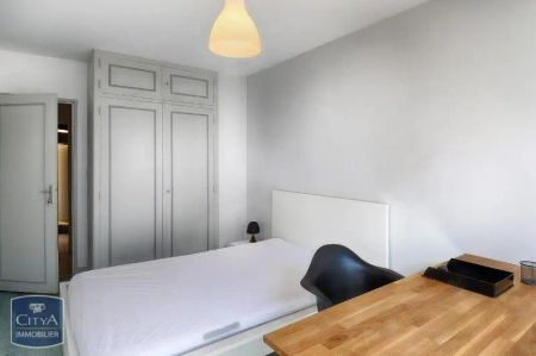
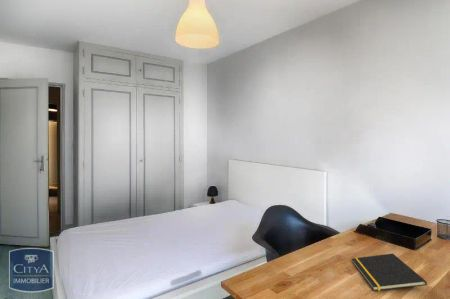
+ notepad (384, 270)
